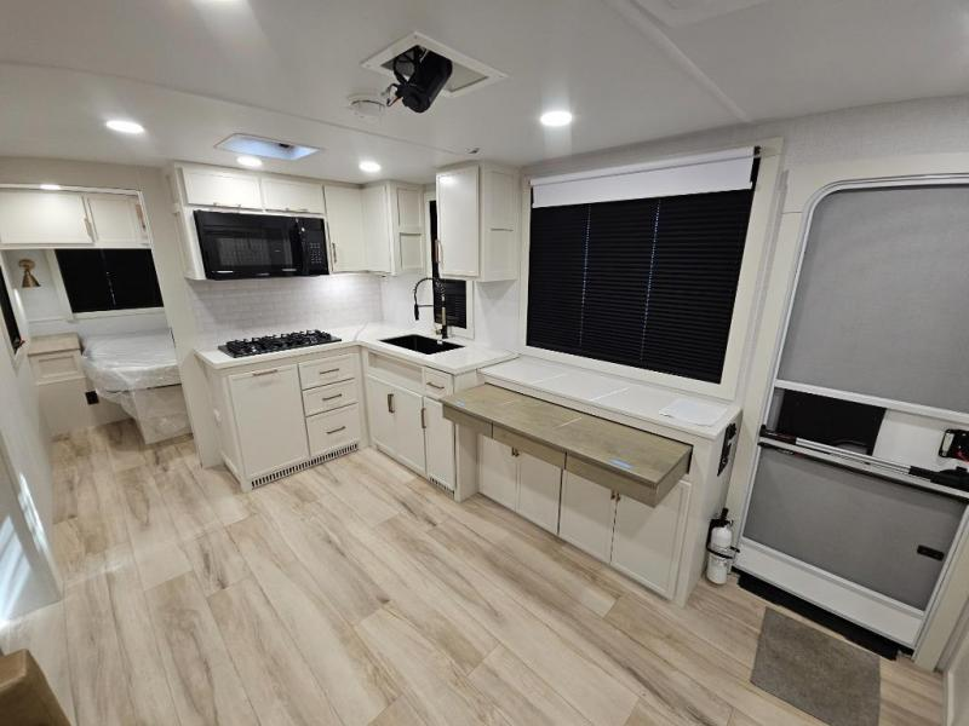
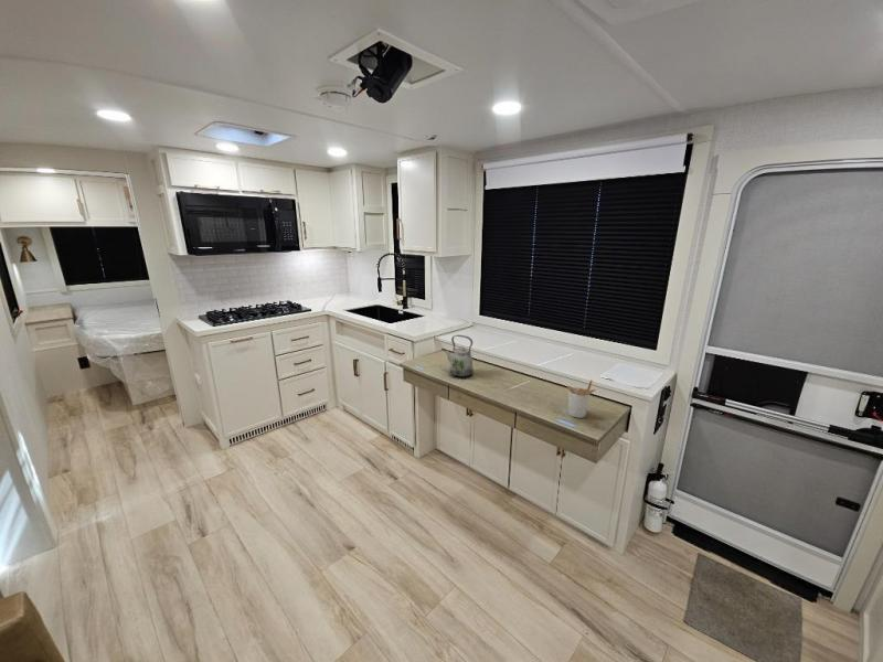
+ utensil holder (581, 398)
+ kettle (457, 354)
